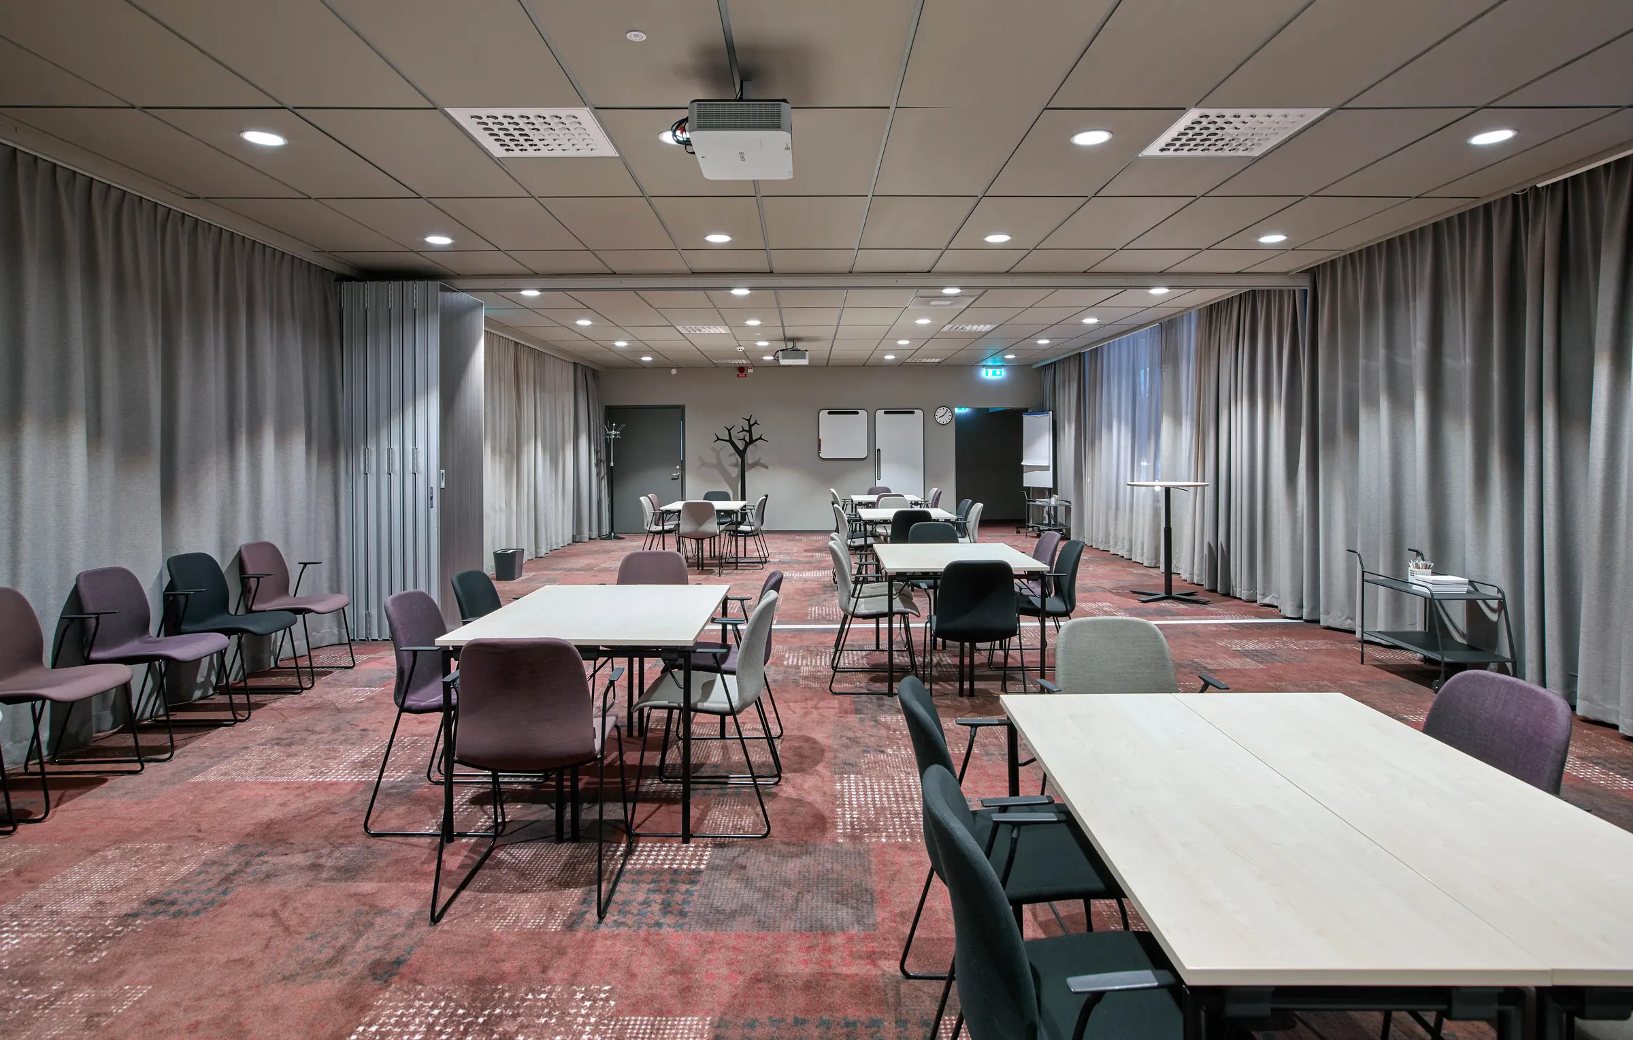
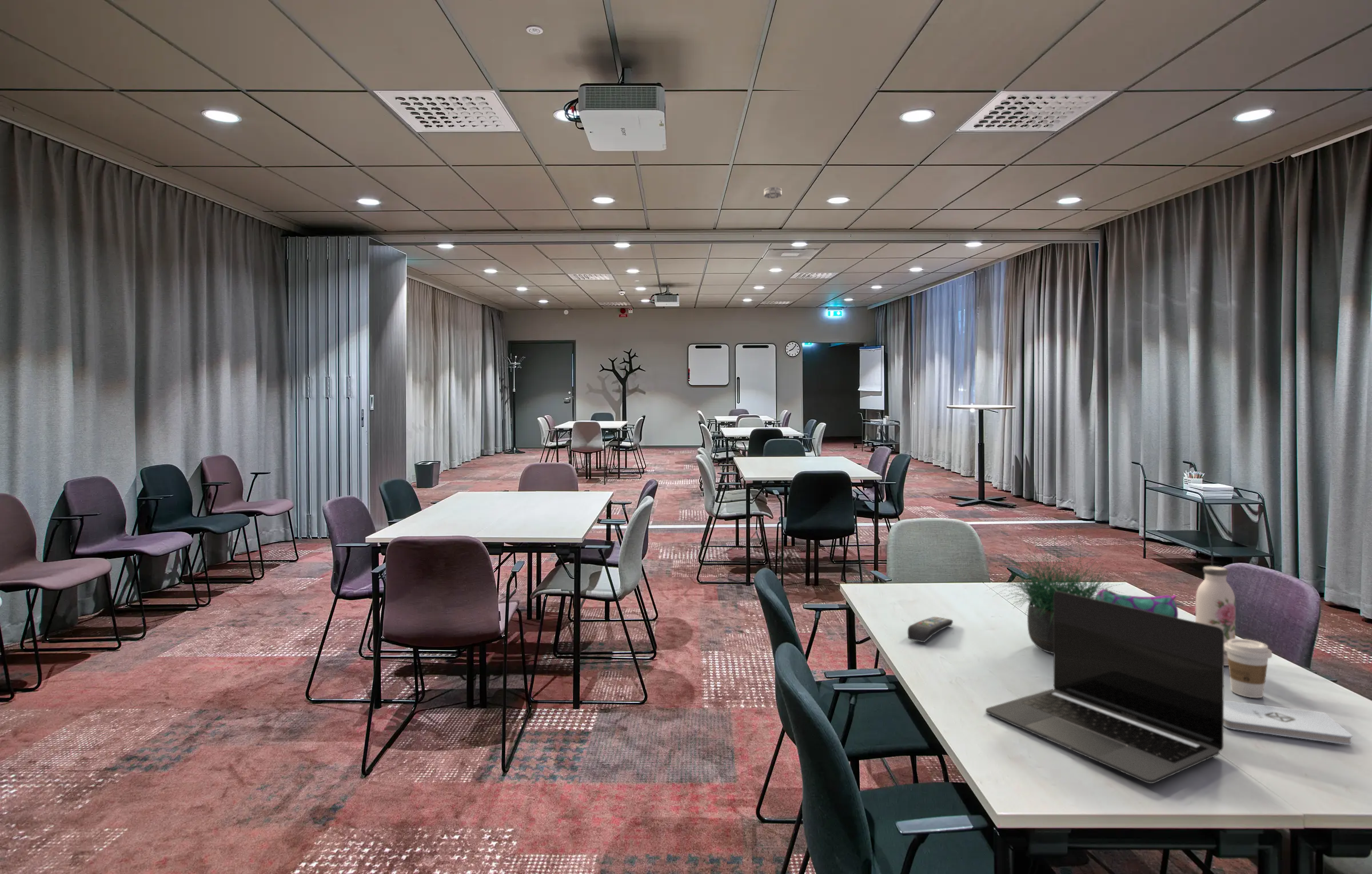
+ notepad (1275, 720)
+ potted plant (1058, 587)
+ smoke detector (772, 192)
+ remote control (930, 626)
+ laptop (1095, 674)
+ water bottle (1215, 614)
+ coffee cup (1247, 668)
+ pencil case (1135, 606)
